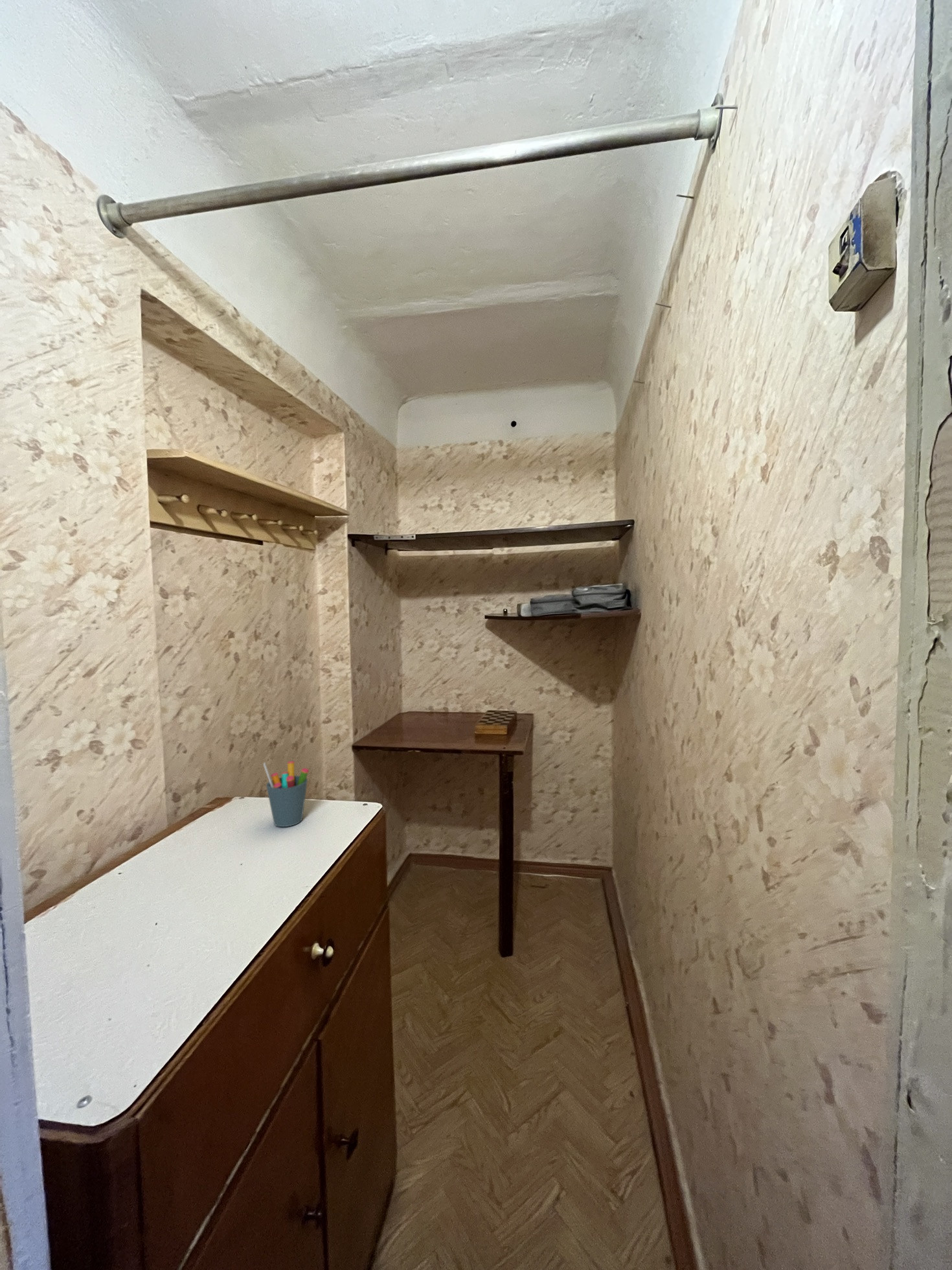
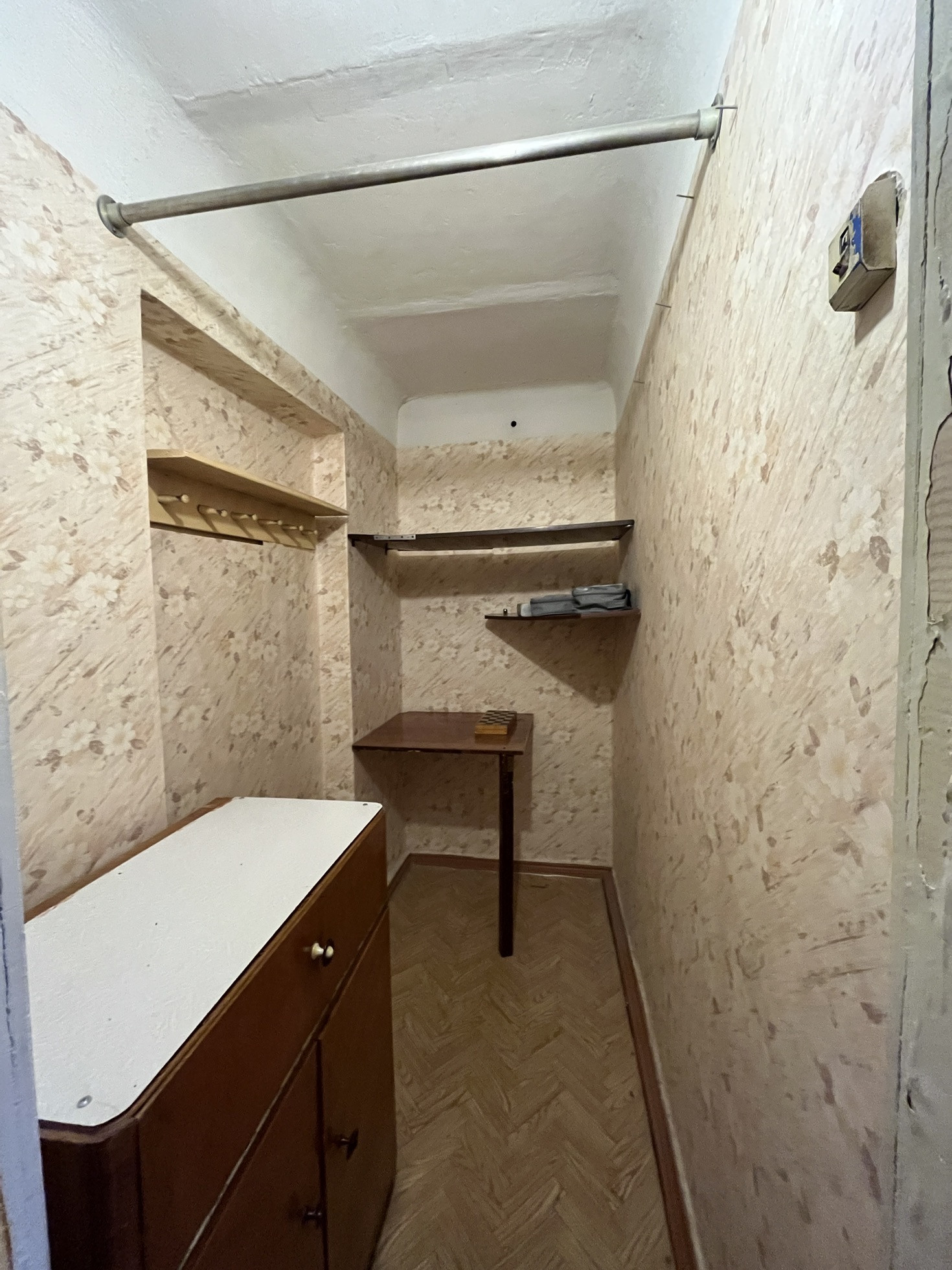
- pen holder (288, 791)
